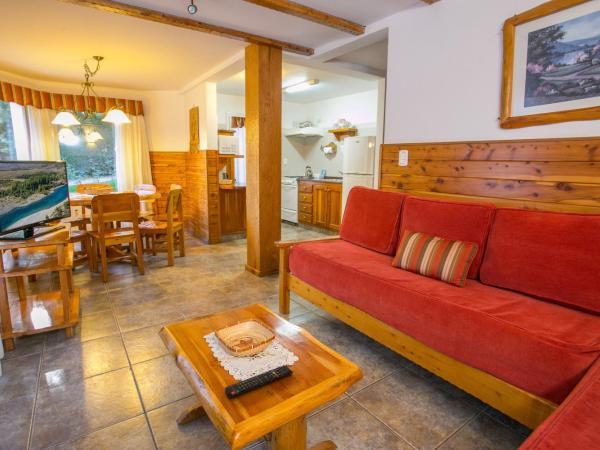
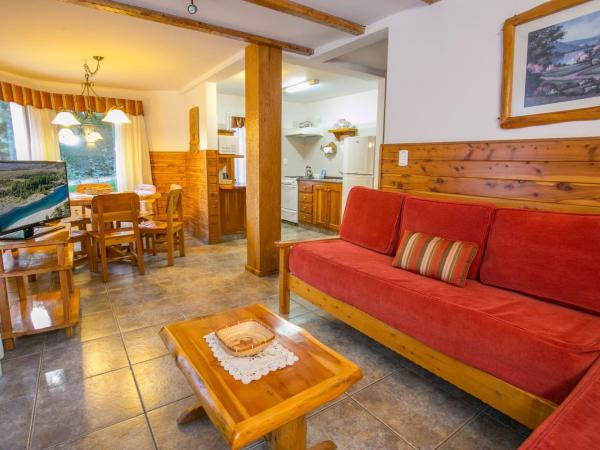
- remote control (259, 381)
